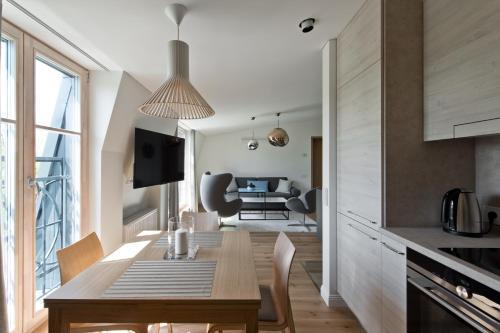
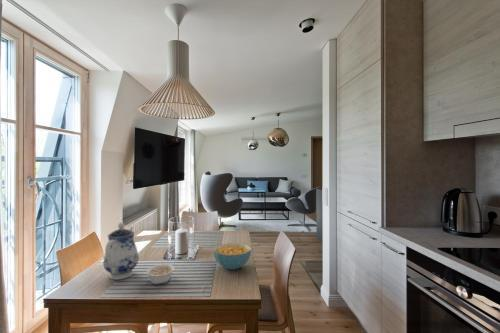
+ cereal bowl (232, 258)
+ teapot (121, 248)
+ legume (160, 274)
